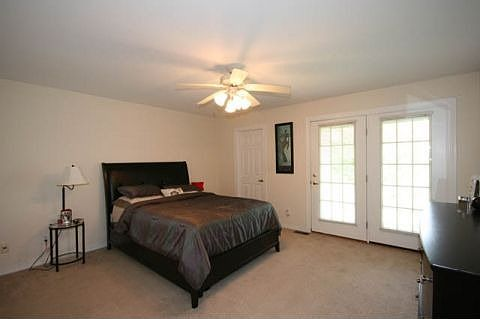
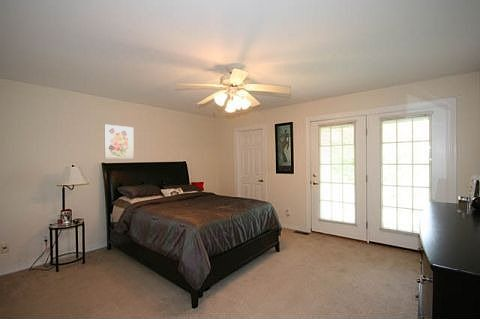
+ wall art (119, 142)
